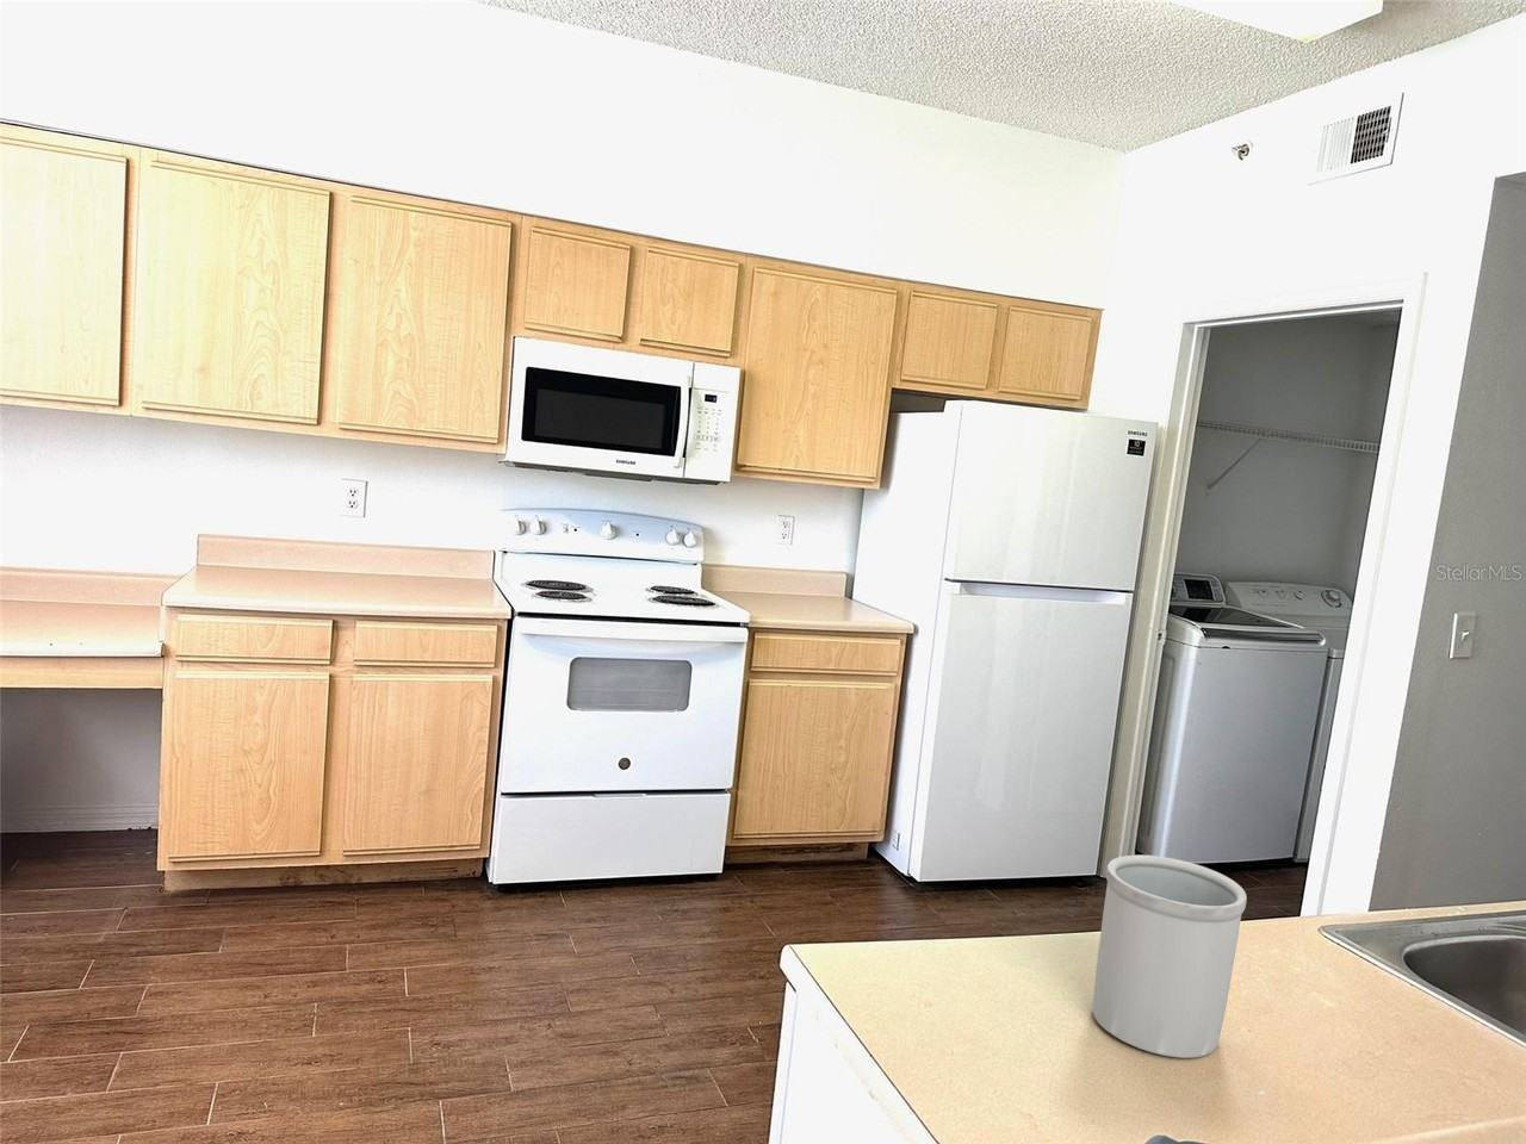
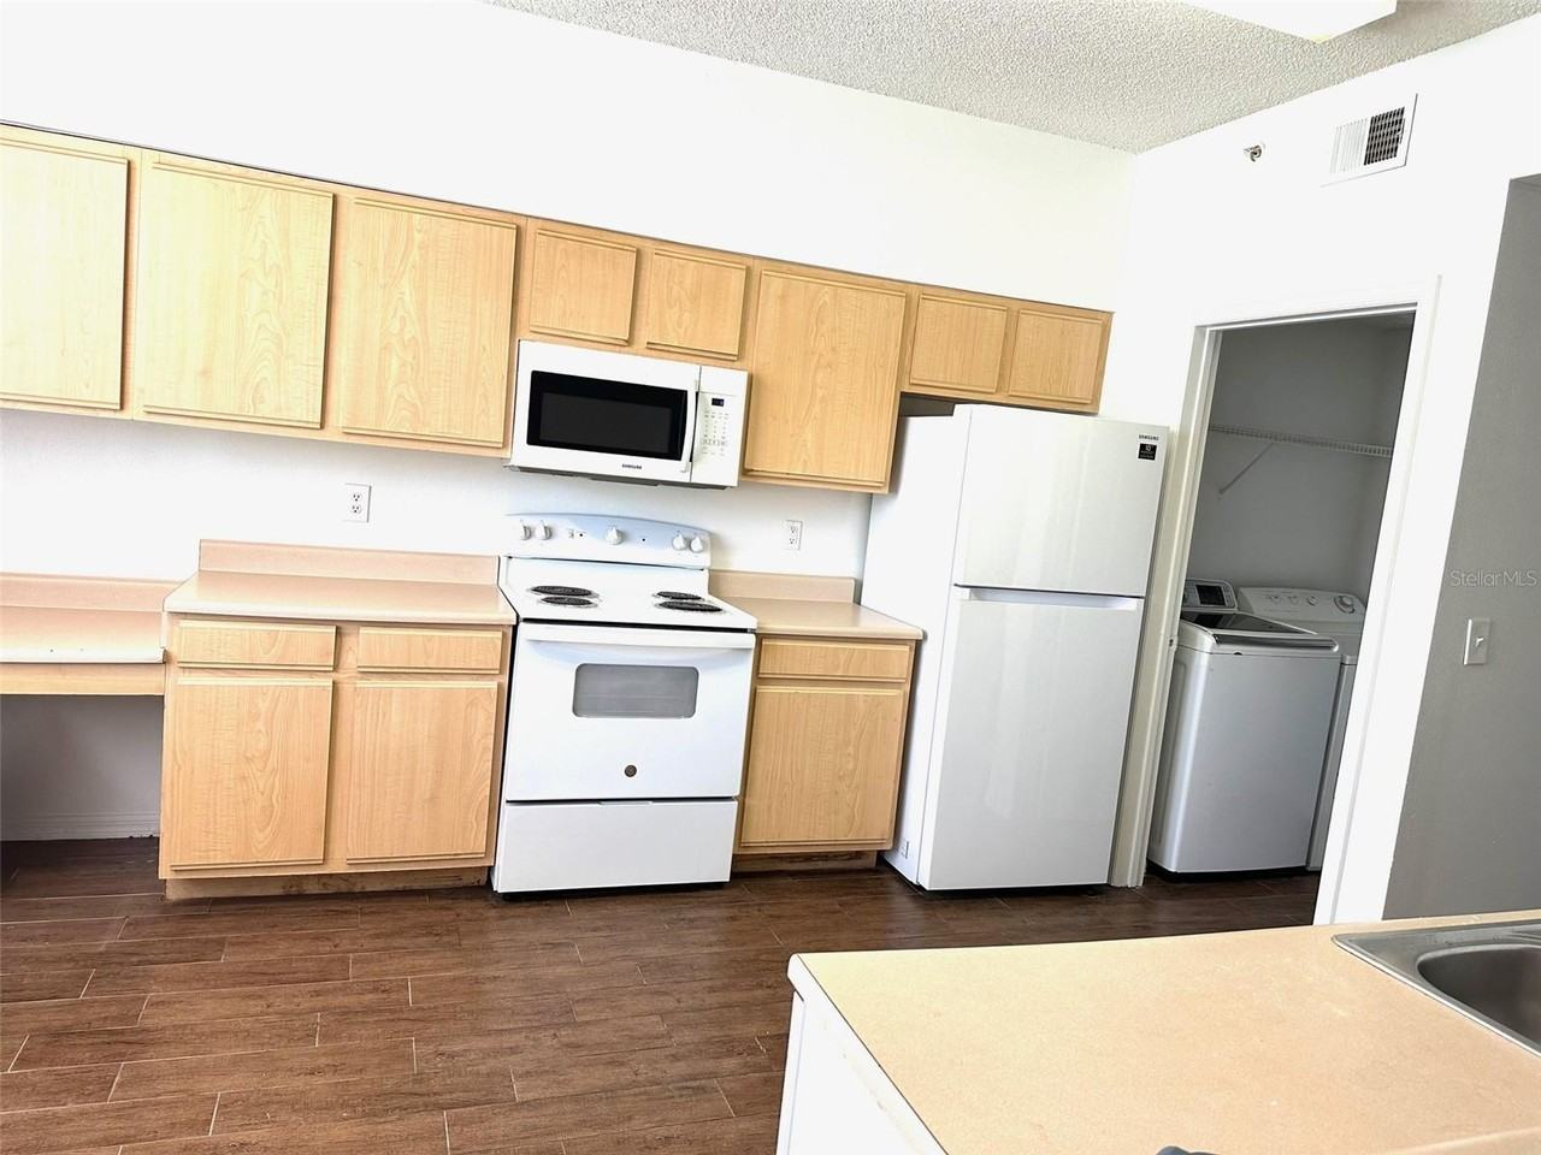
- utensil holder (1163, 952)
